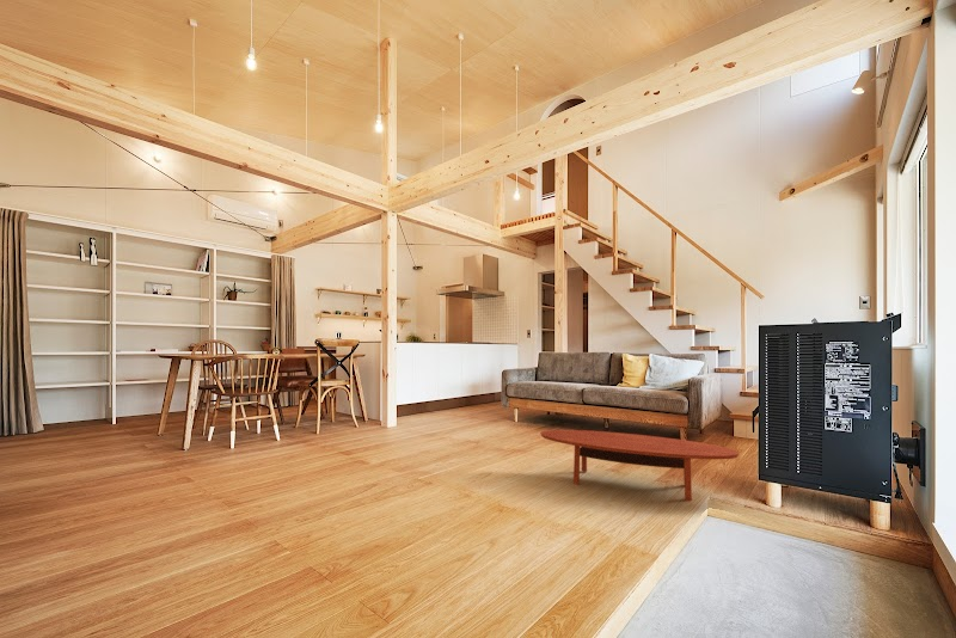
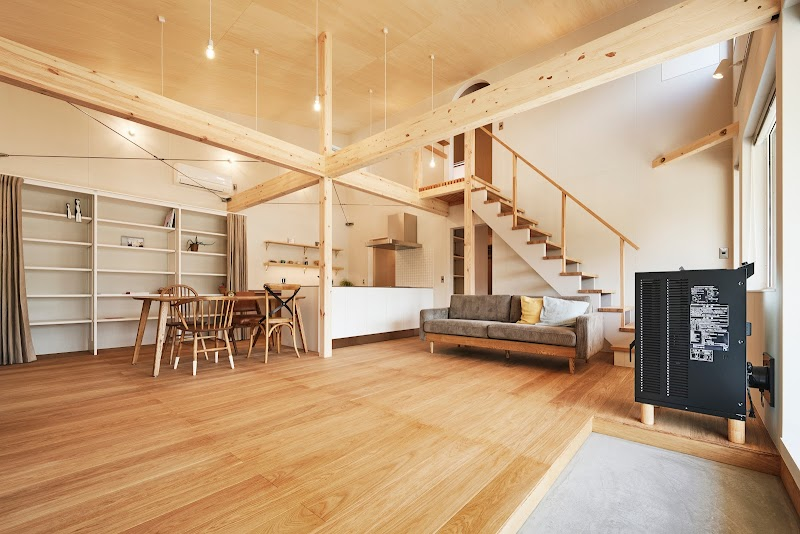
- coffee table (631, 462)
